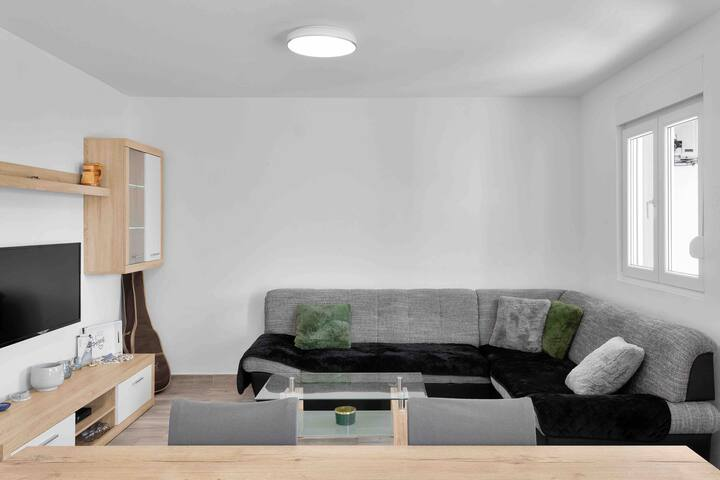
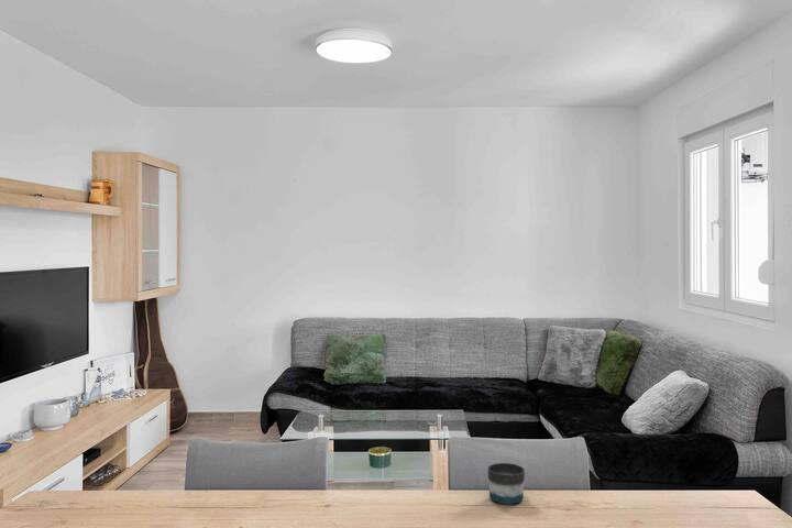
+ mug (505, 482)
